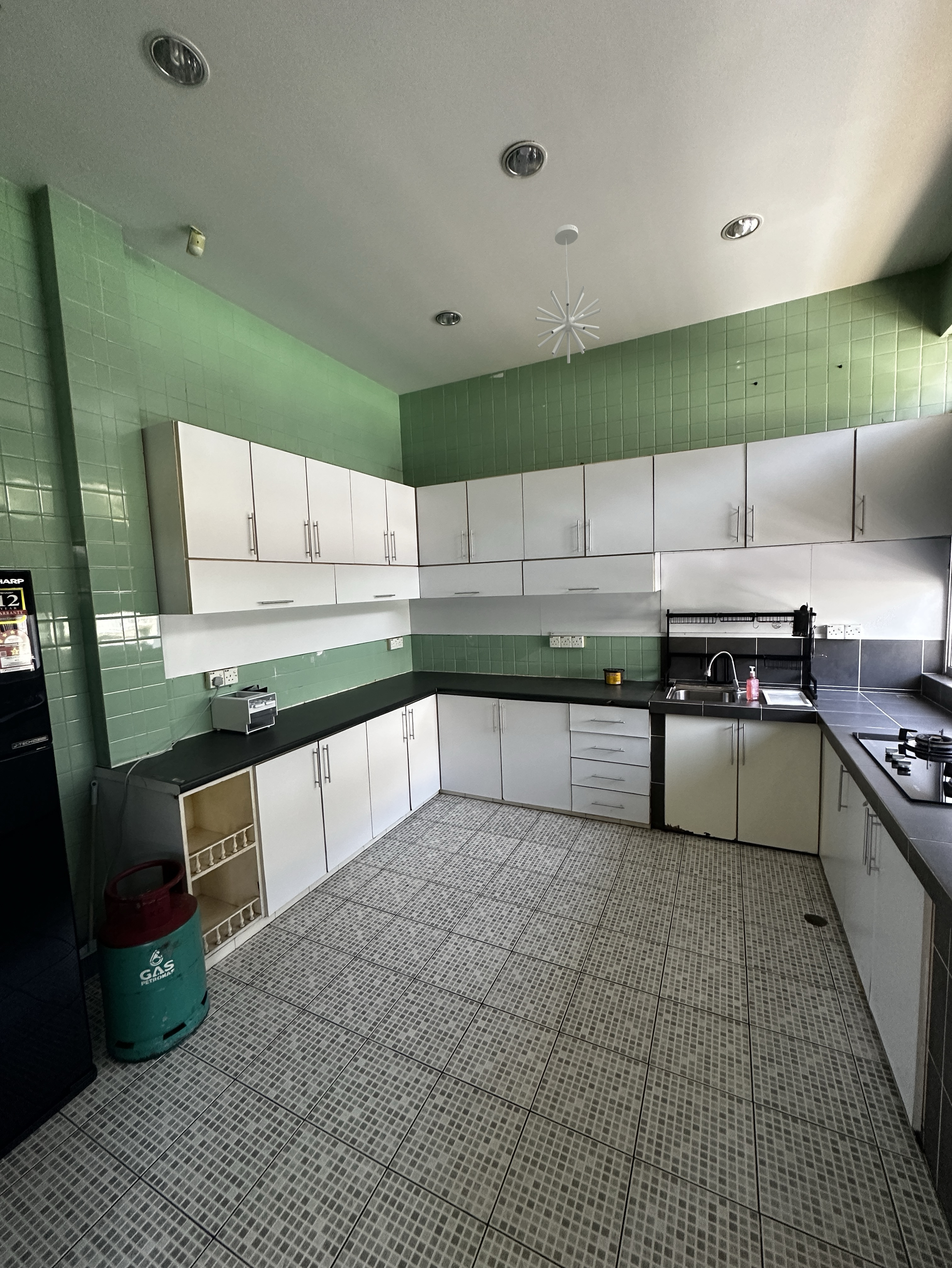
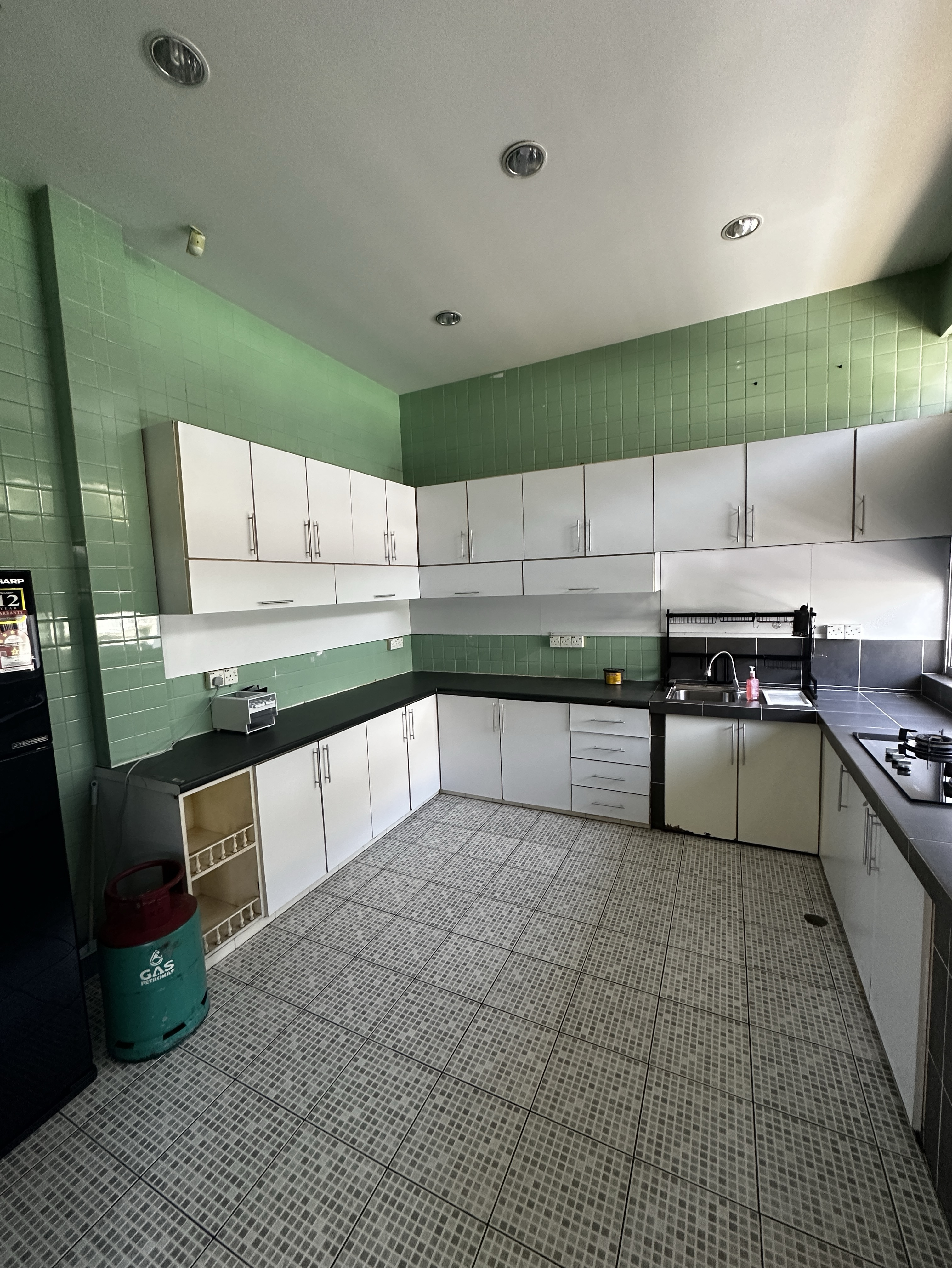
- pendant light (567, 295)
